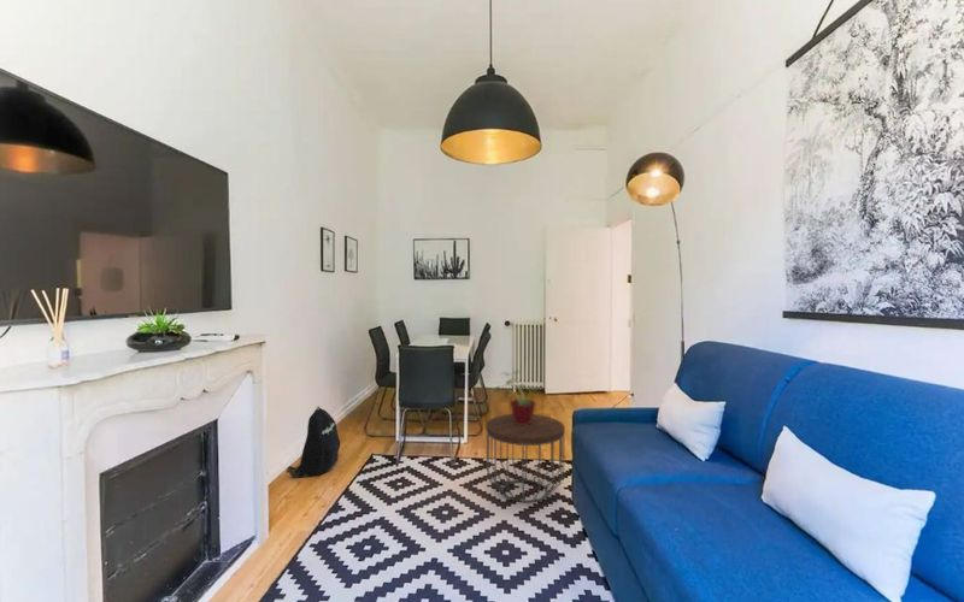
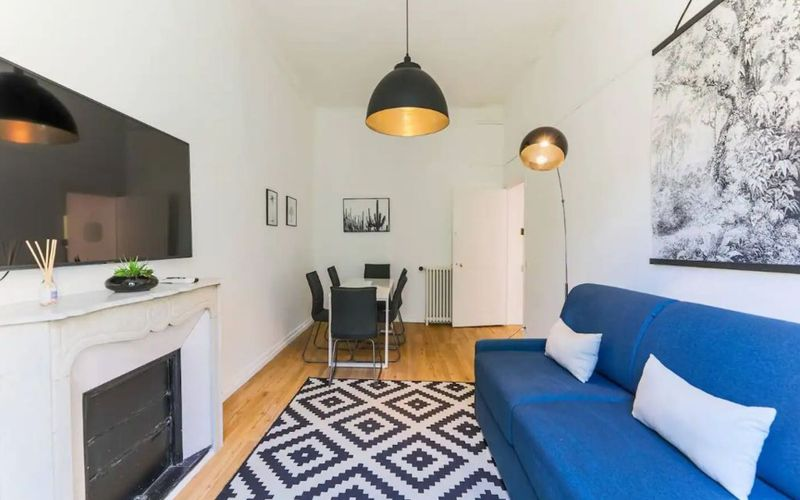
- potted plant (515, 395)
- backpack (317, 436)
- side table (525, 458)
